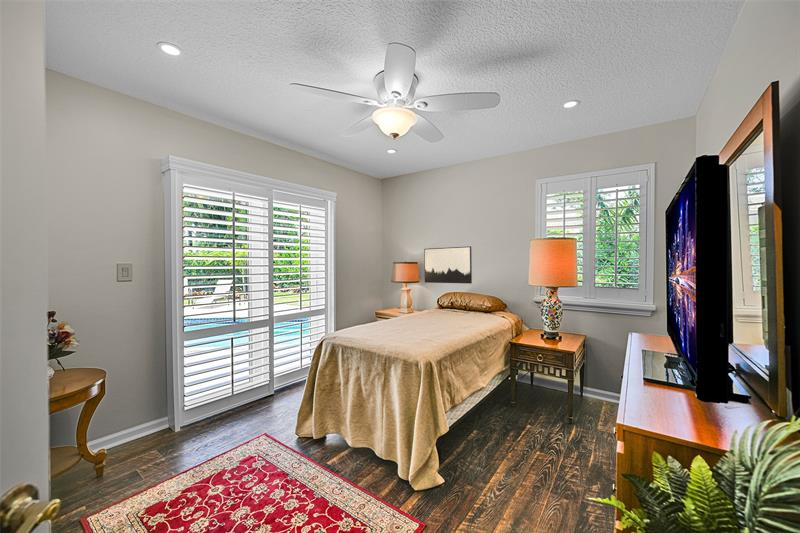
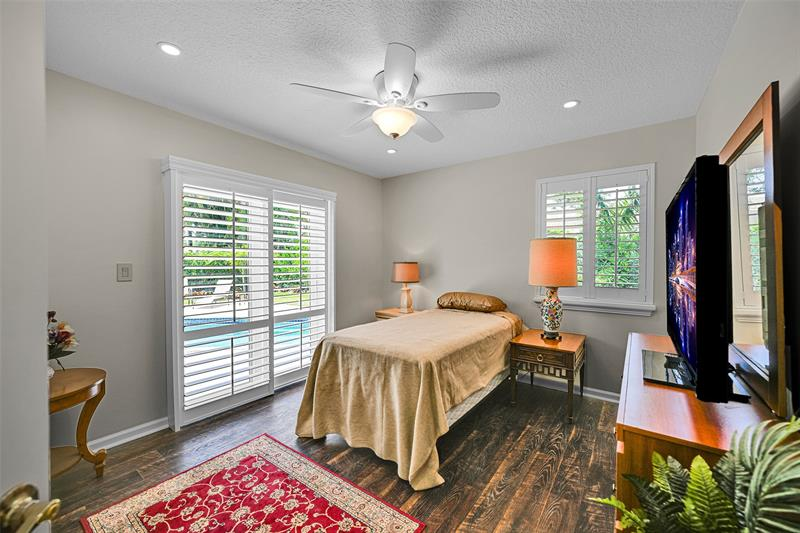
- wall art (446, 265)
